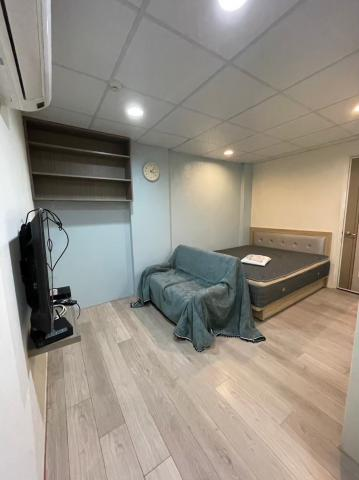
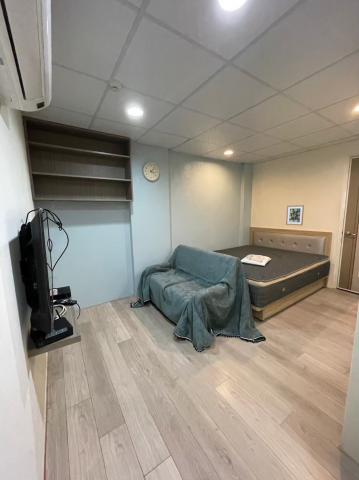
+ wall art (294, 215)
